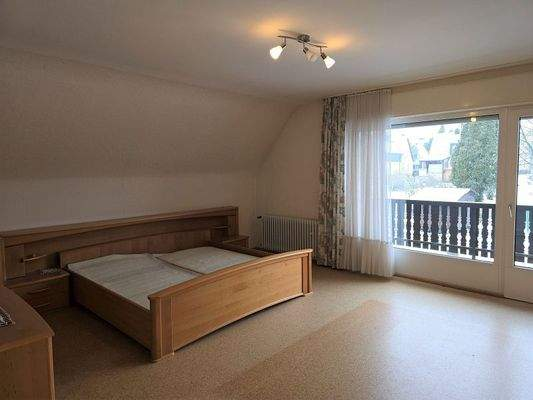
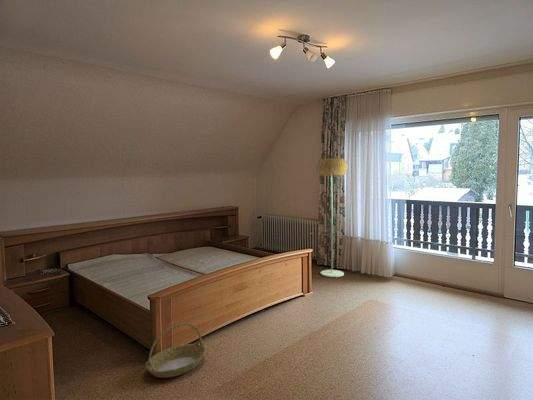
+ basket (176, 346)
+ floor lamp (331, 216)
